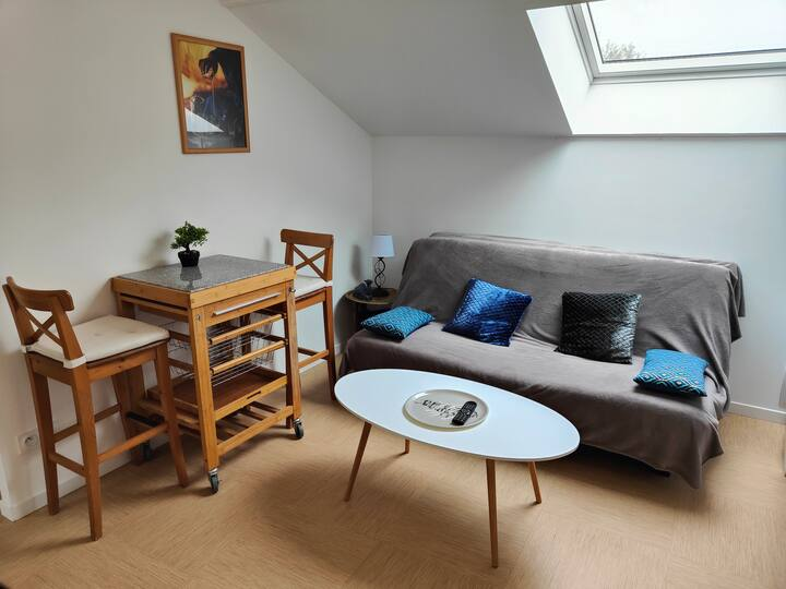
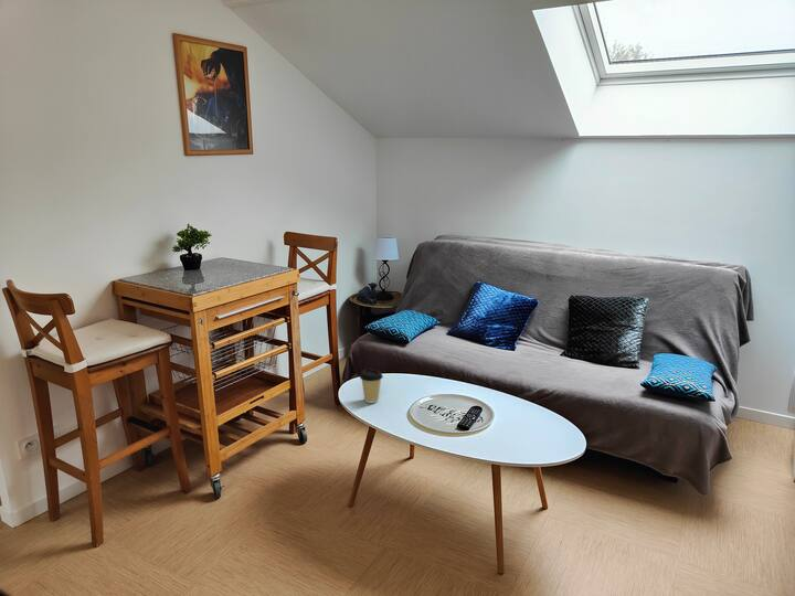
+ coffee cup (371, 386)
